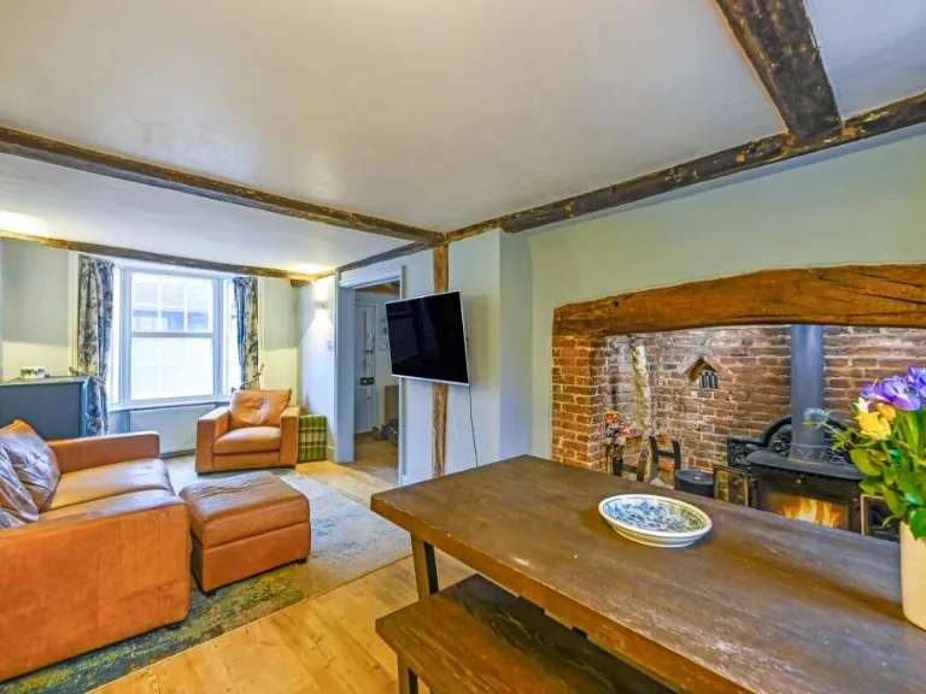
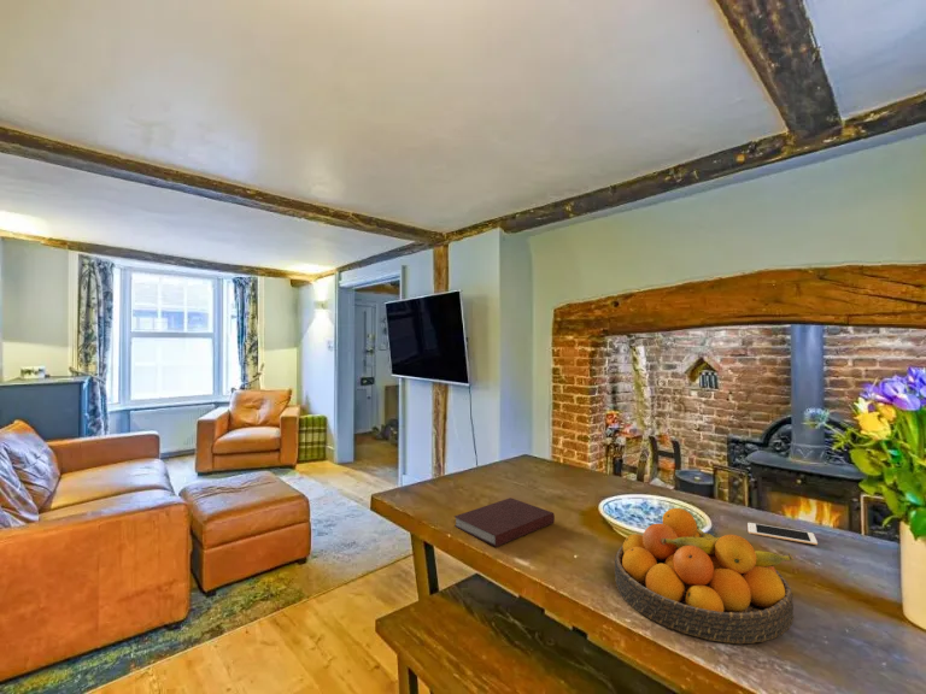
+ cell phone (780, 533)
+ notebook (504, 519)
+ fruit bowl (694, 558)
